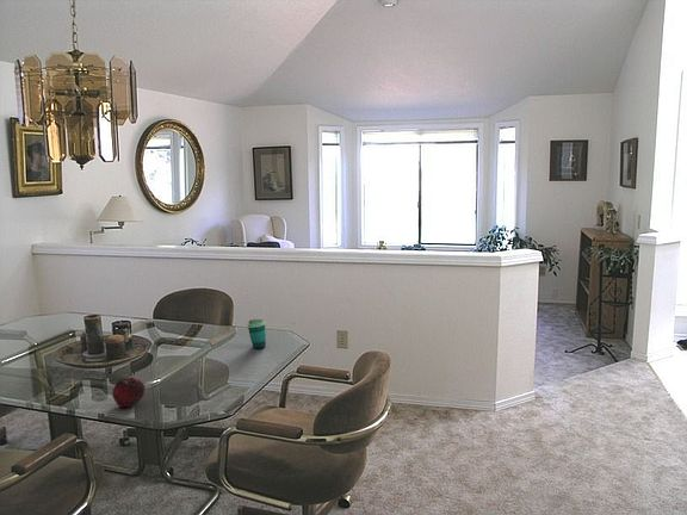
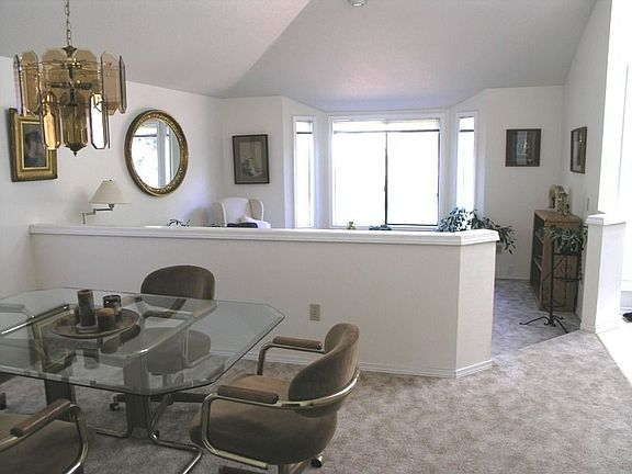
- fruit (128, 391)
- cup (256, 334)
